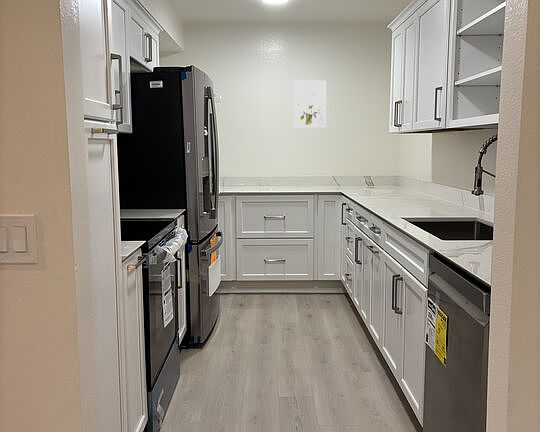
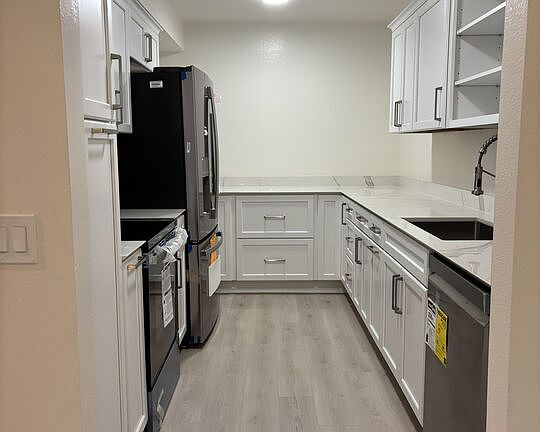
- wall art (309, 104)
